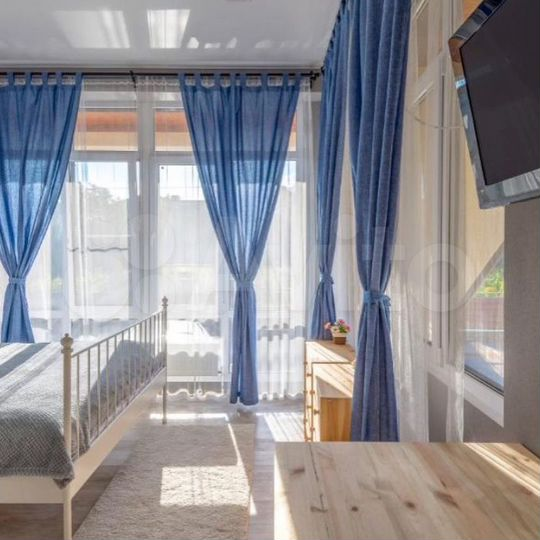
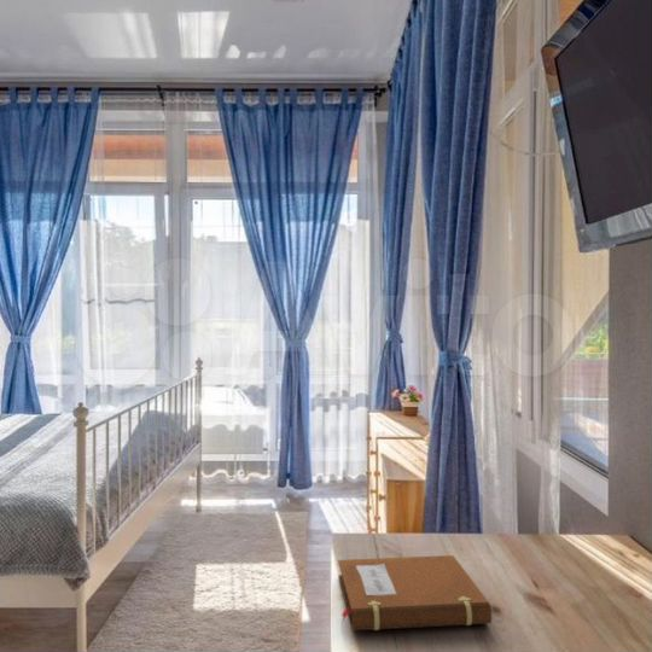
+ notebook (404, 590)
